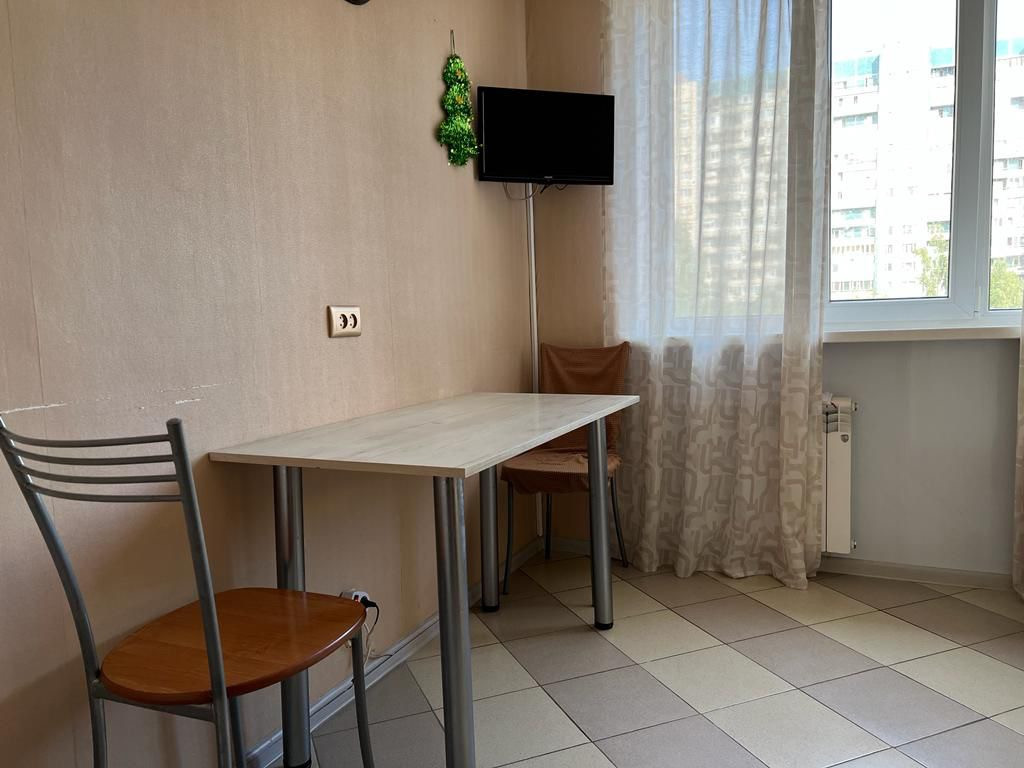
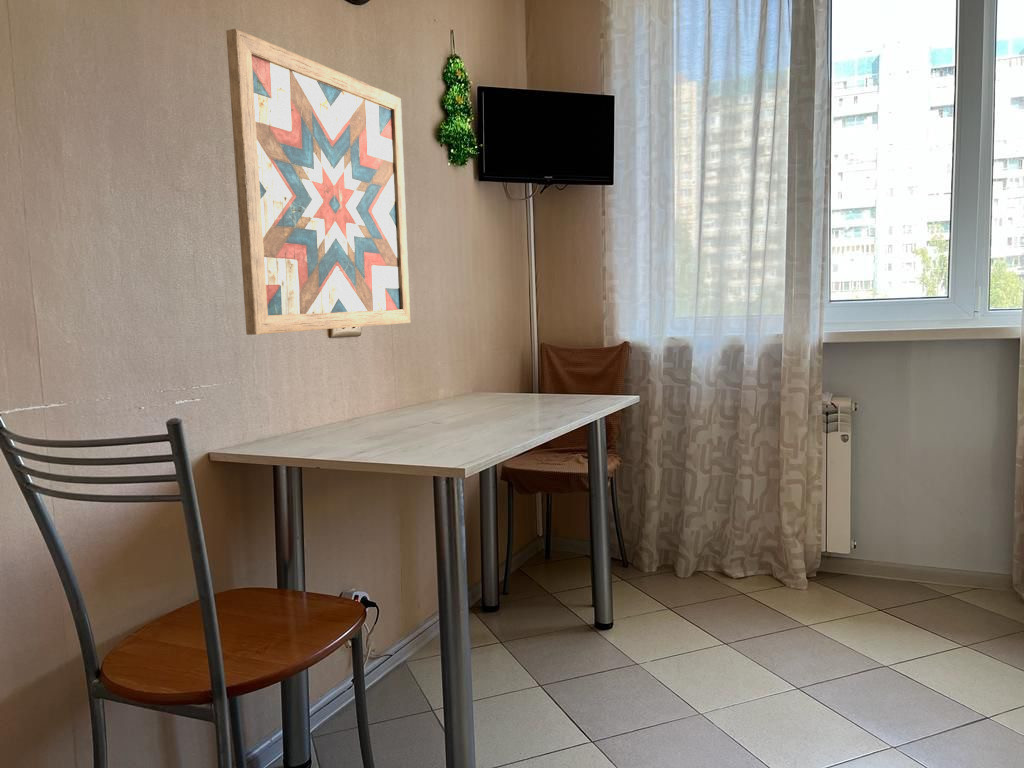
+ wall art (333, 200)
